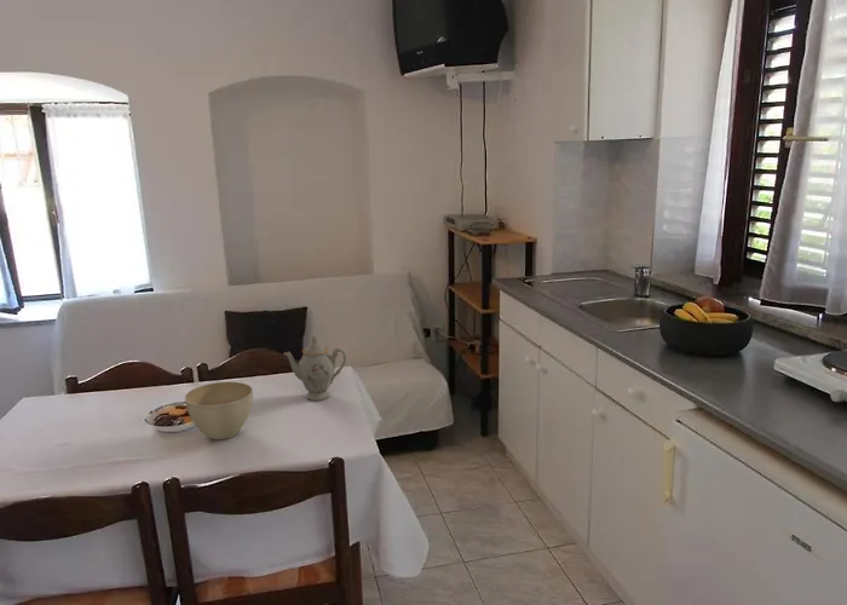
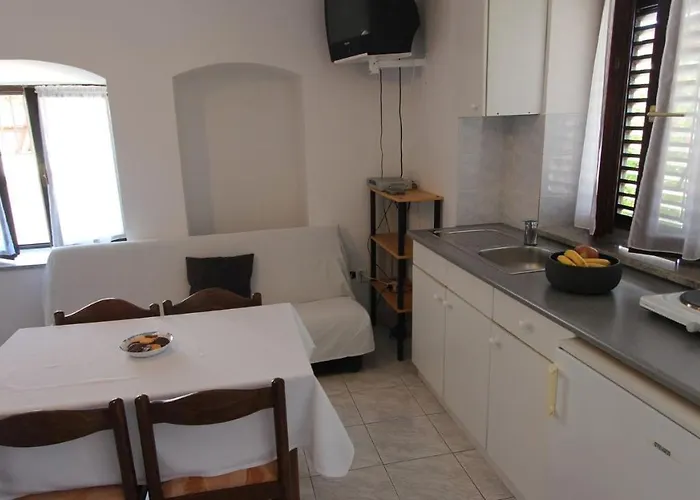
- chinaware (315, 365)
- flower pot (220, 413)
